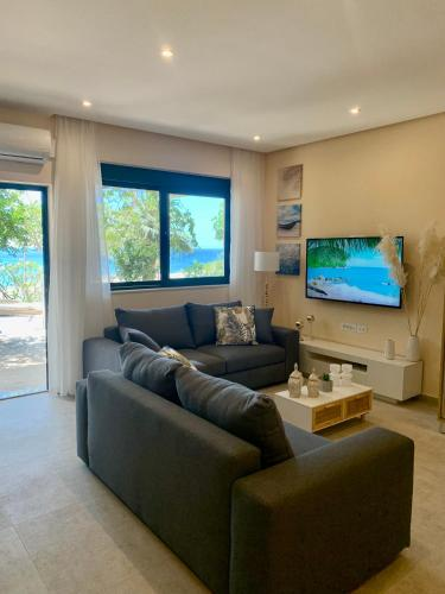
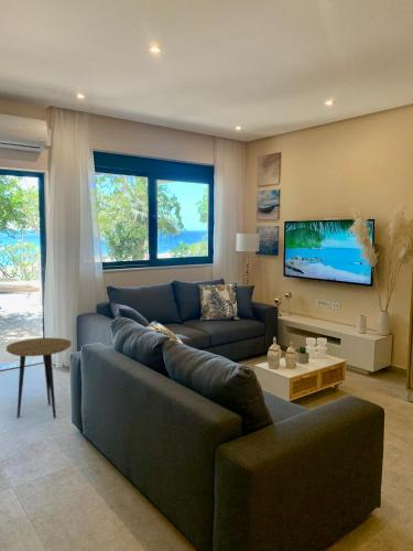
+ side table (45, 377)
